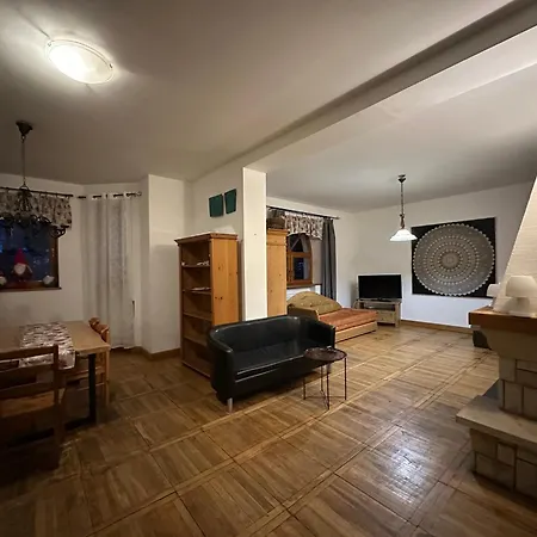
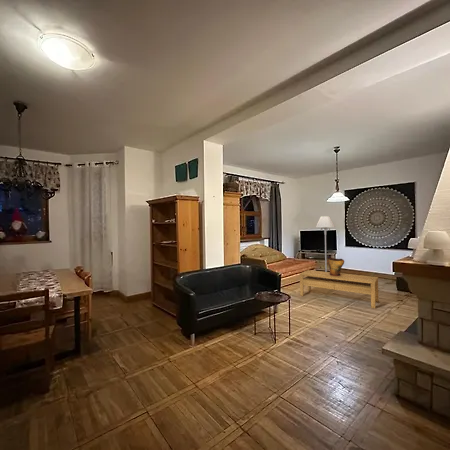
+ decorative urn (335, 265)
+ coffee table (337, 286)
+ floor lamp (325, 248)
